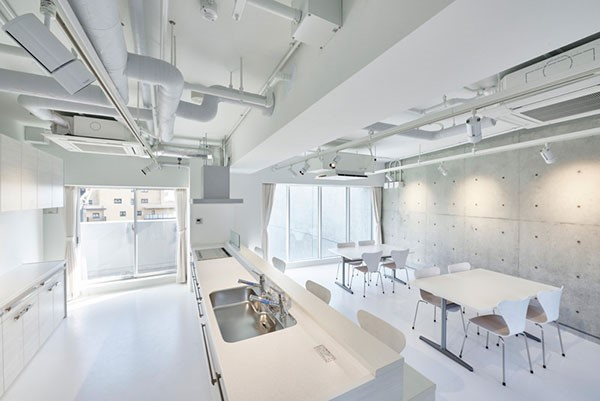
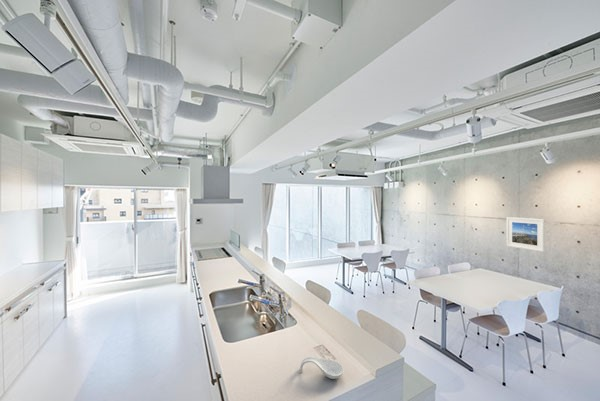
+ spoon rest (321, 366)
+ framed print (524, 233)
